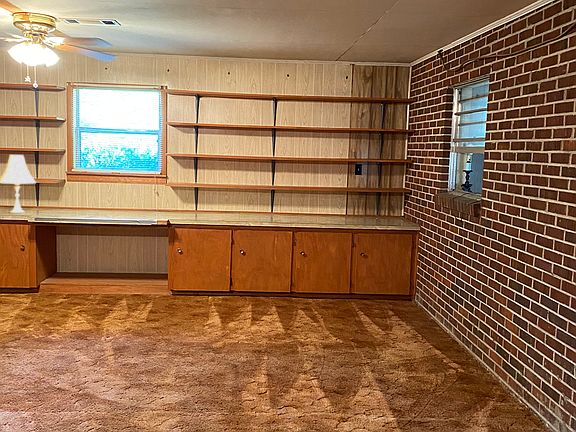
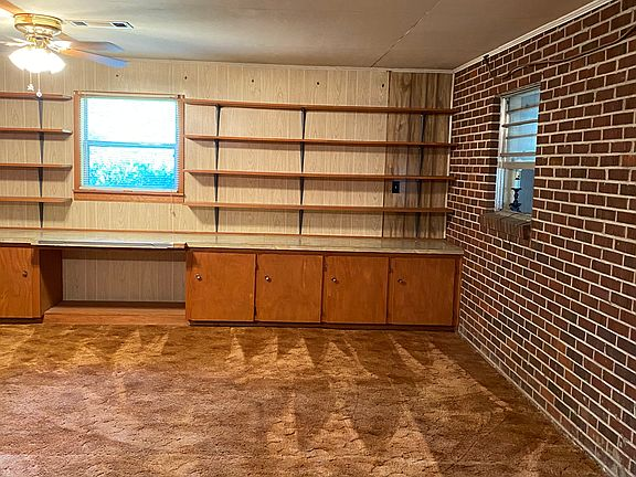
- desk lamp (17, 183)
